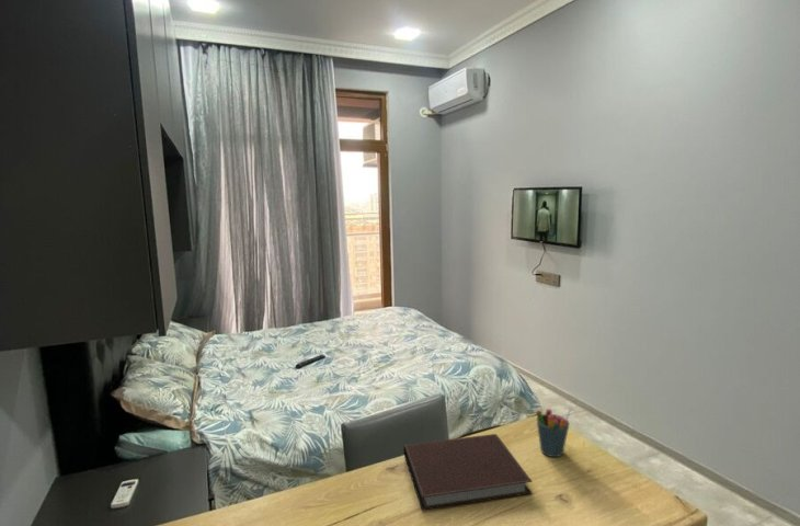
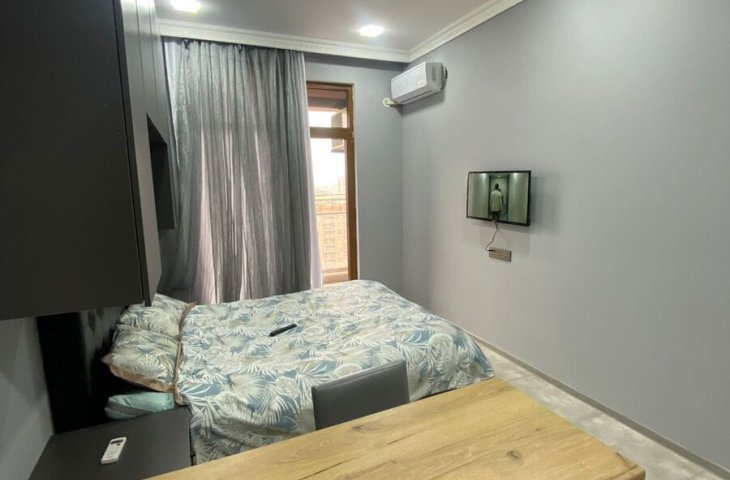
- pen holder (552, 427)
- notebook (462, 467)
